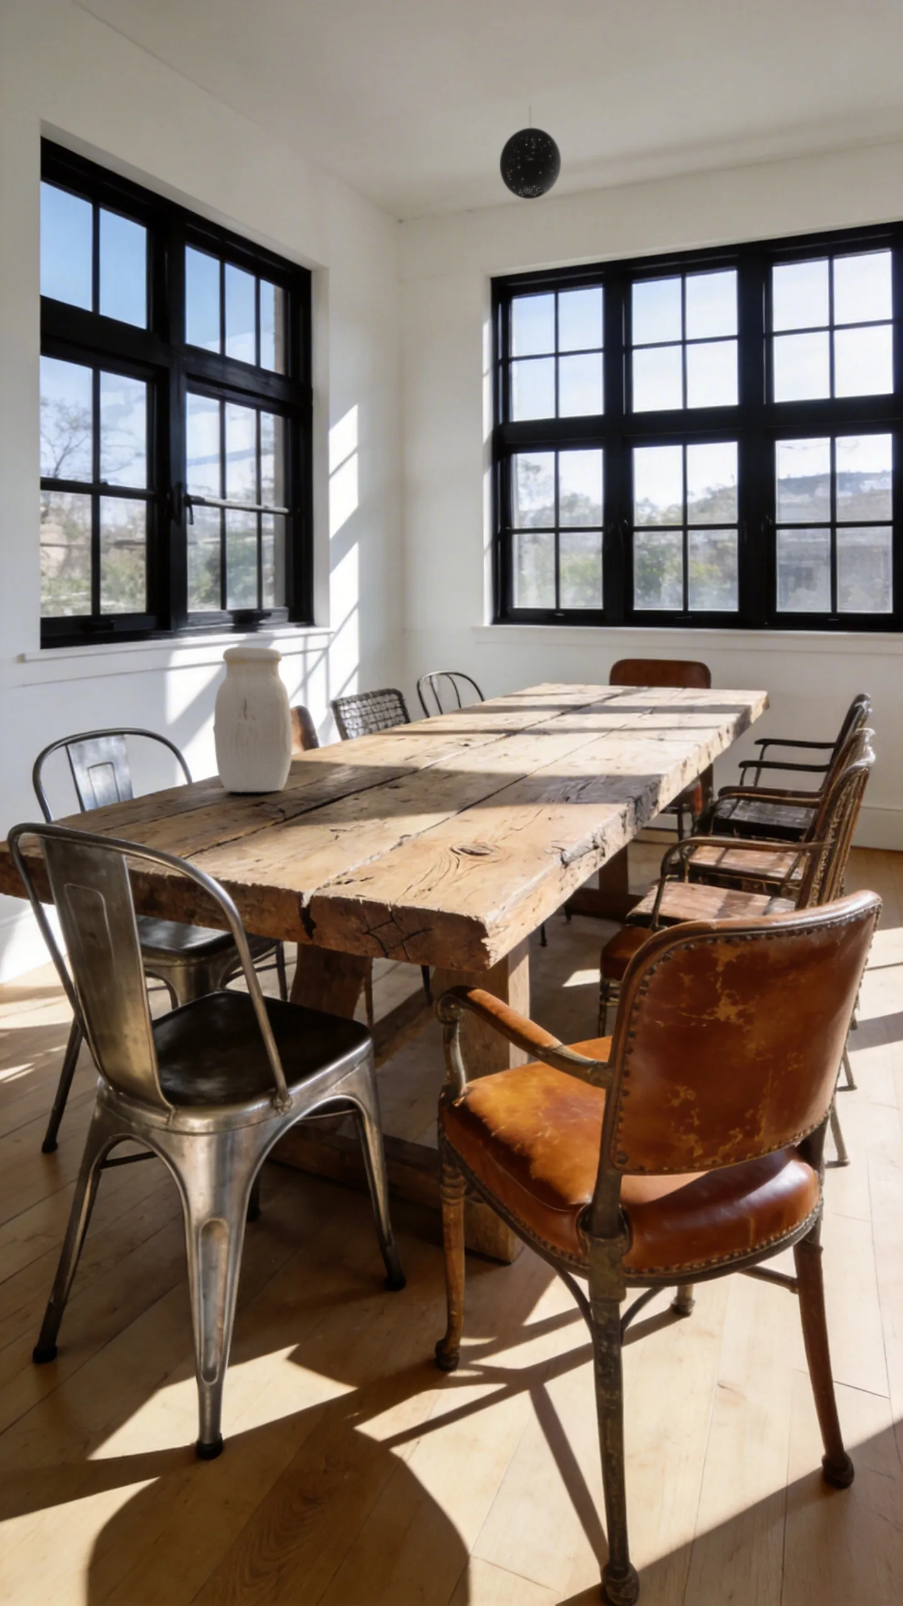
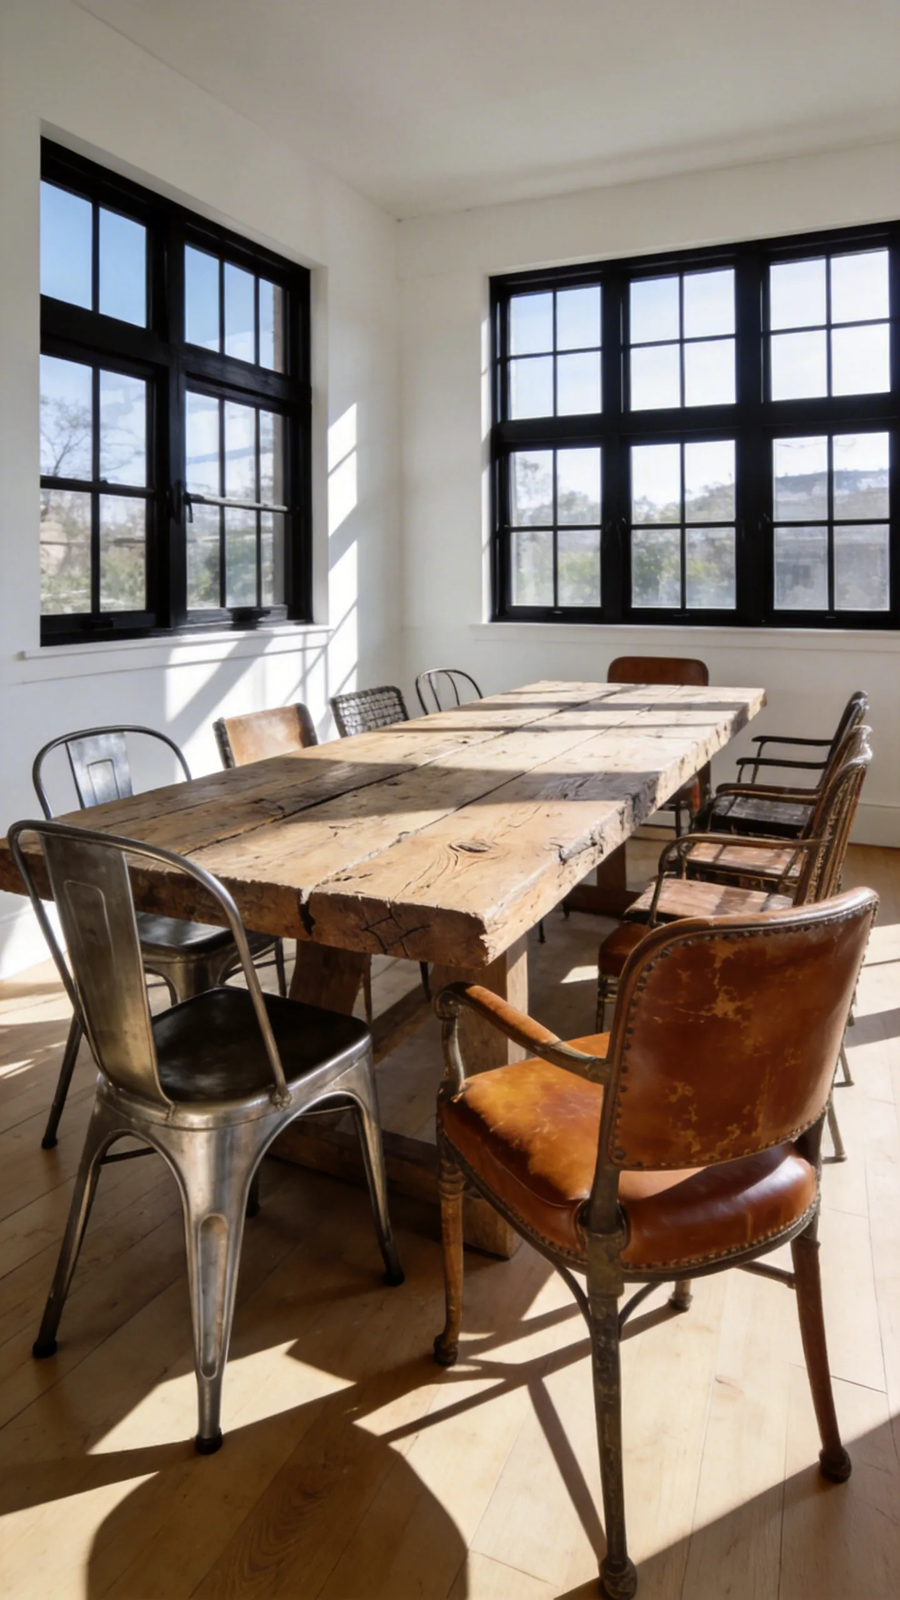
- pendant light (530, 149)
- jar (252, 719)
